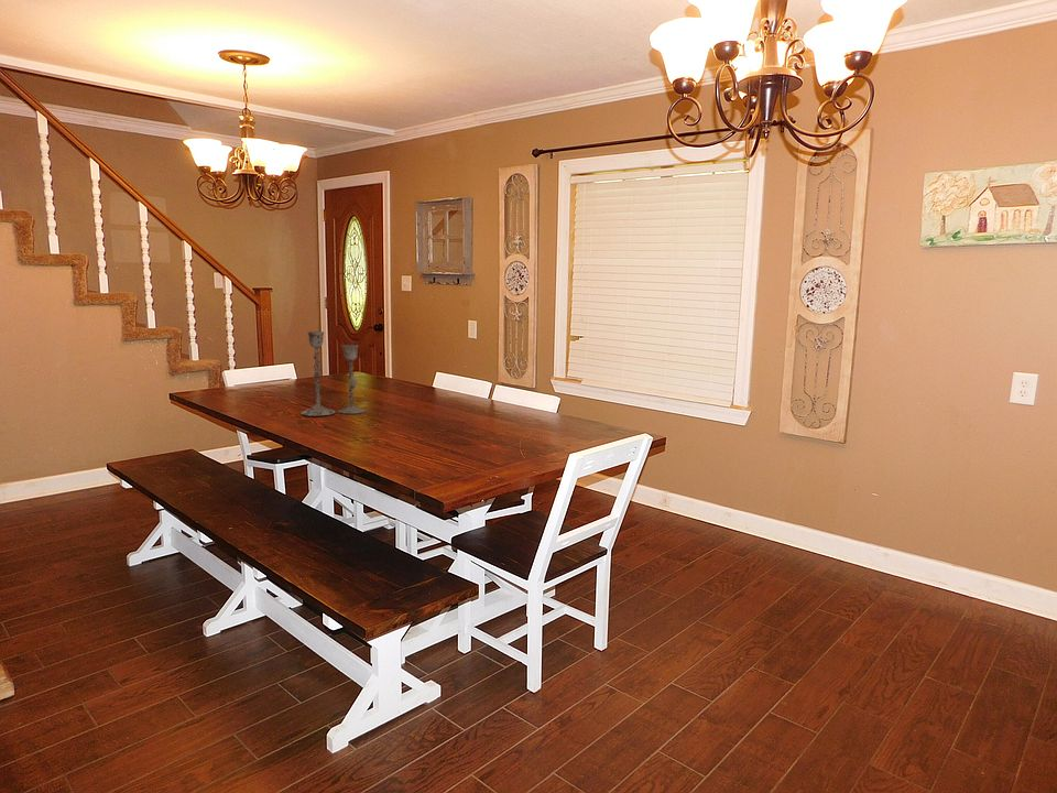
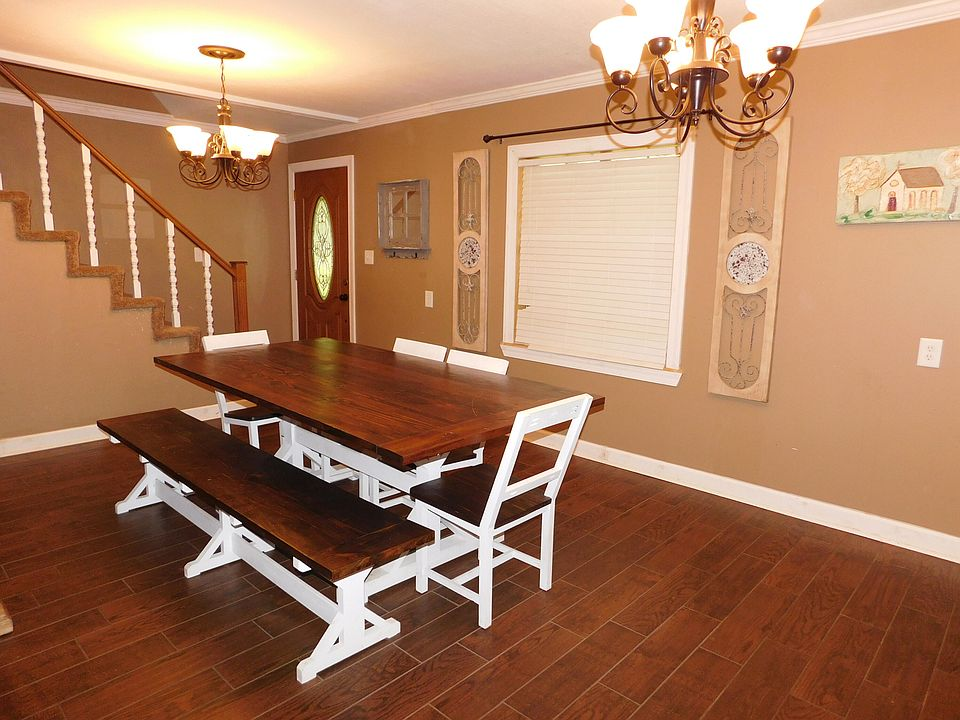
- candlestick (319, 372)
